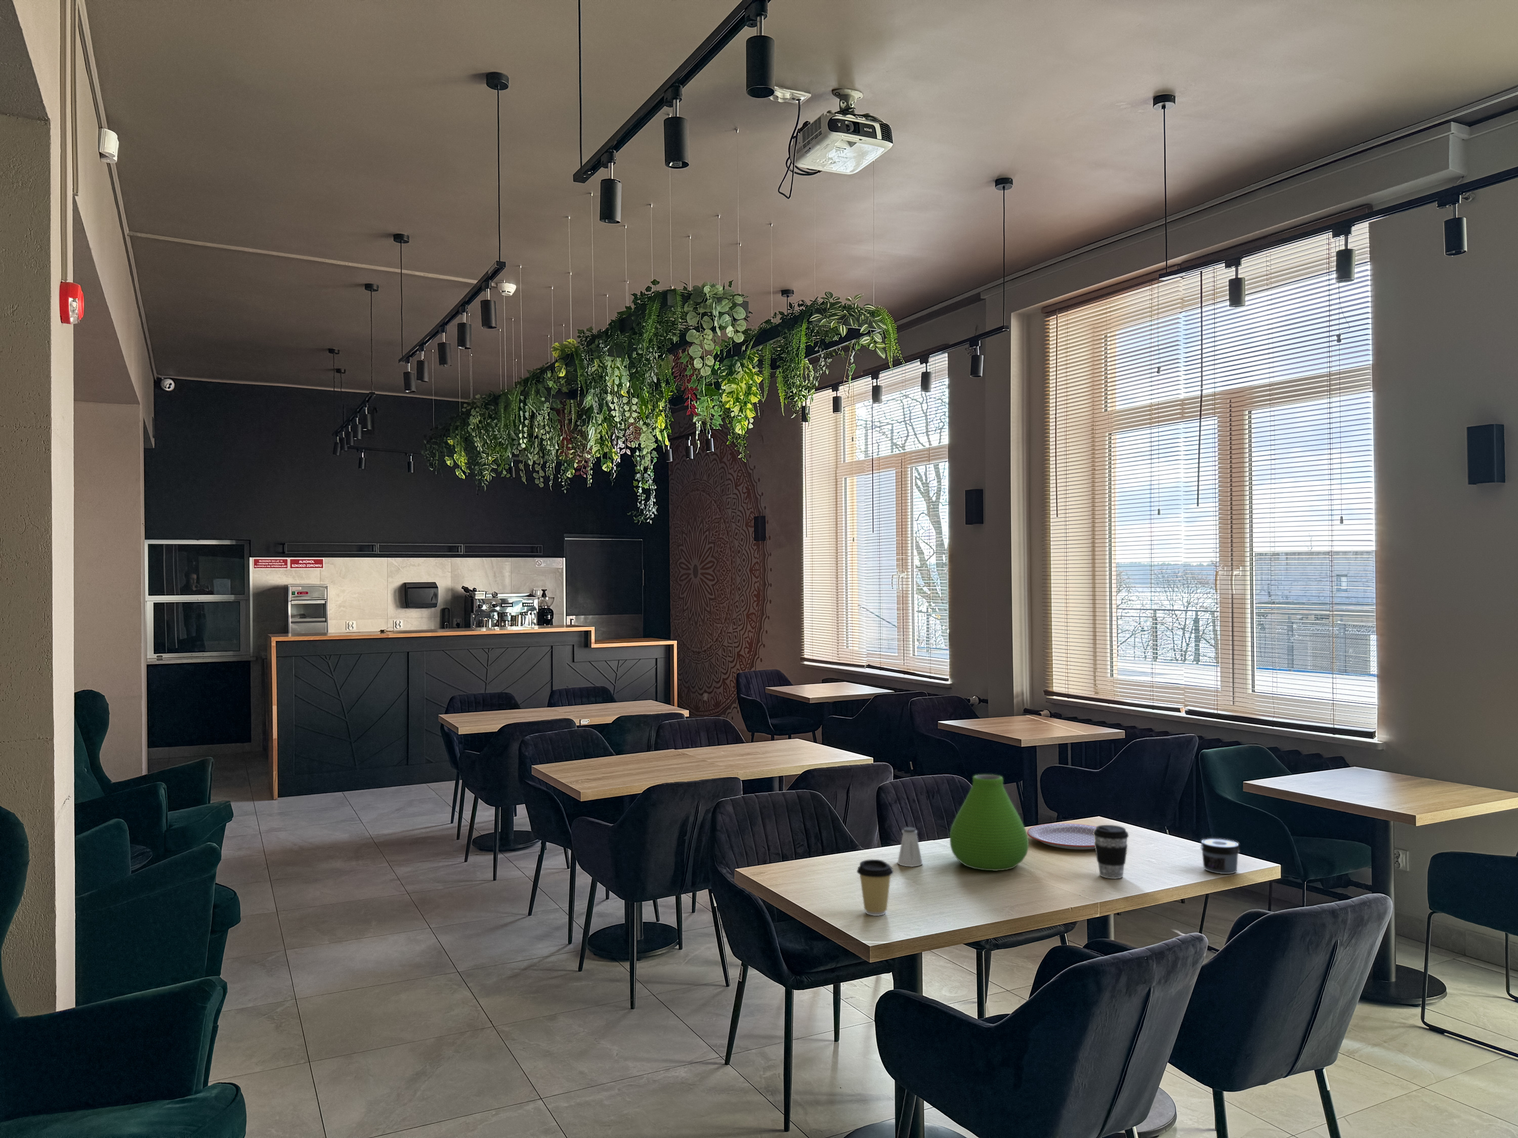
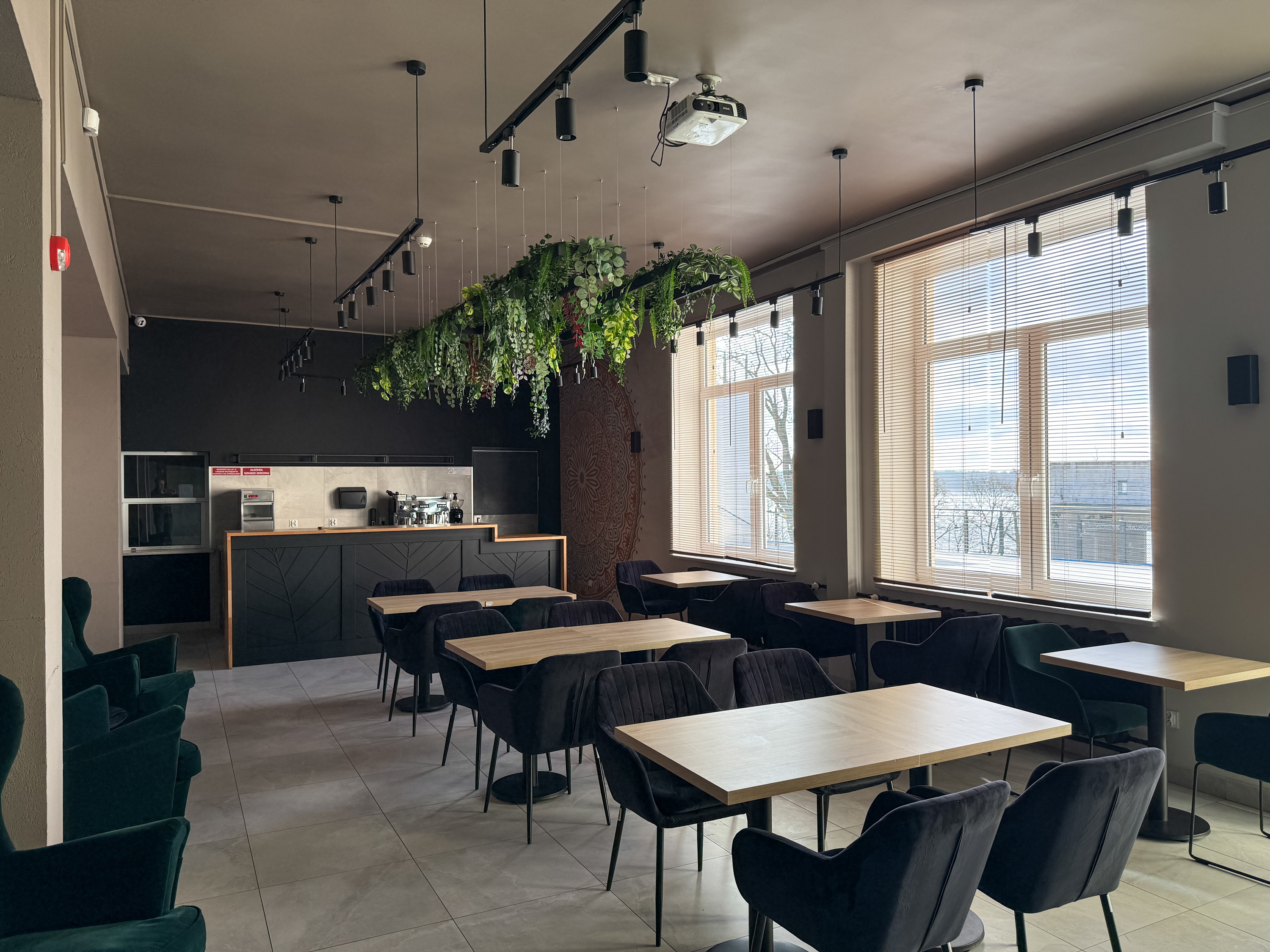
- plate (1072, 837)
- coffee cup (875, 888)
- coffee cup (1110, 852)
- vase (988, 820)
- jar (1220, 856)
- saltshaker (910, 845)
